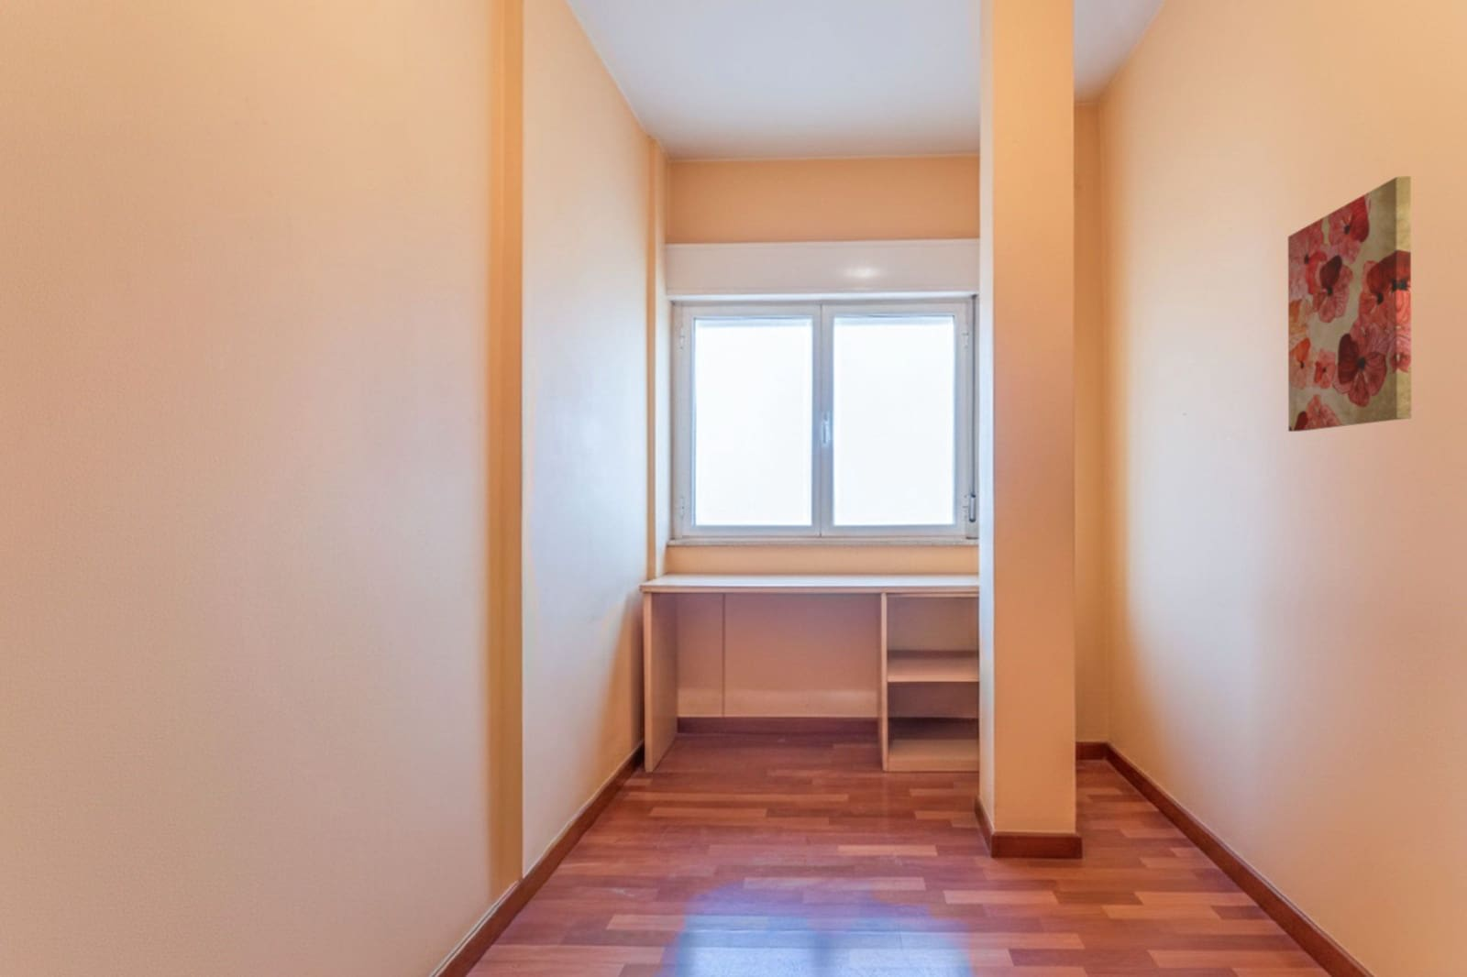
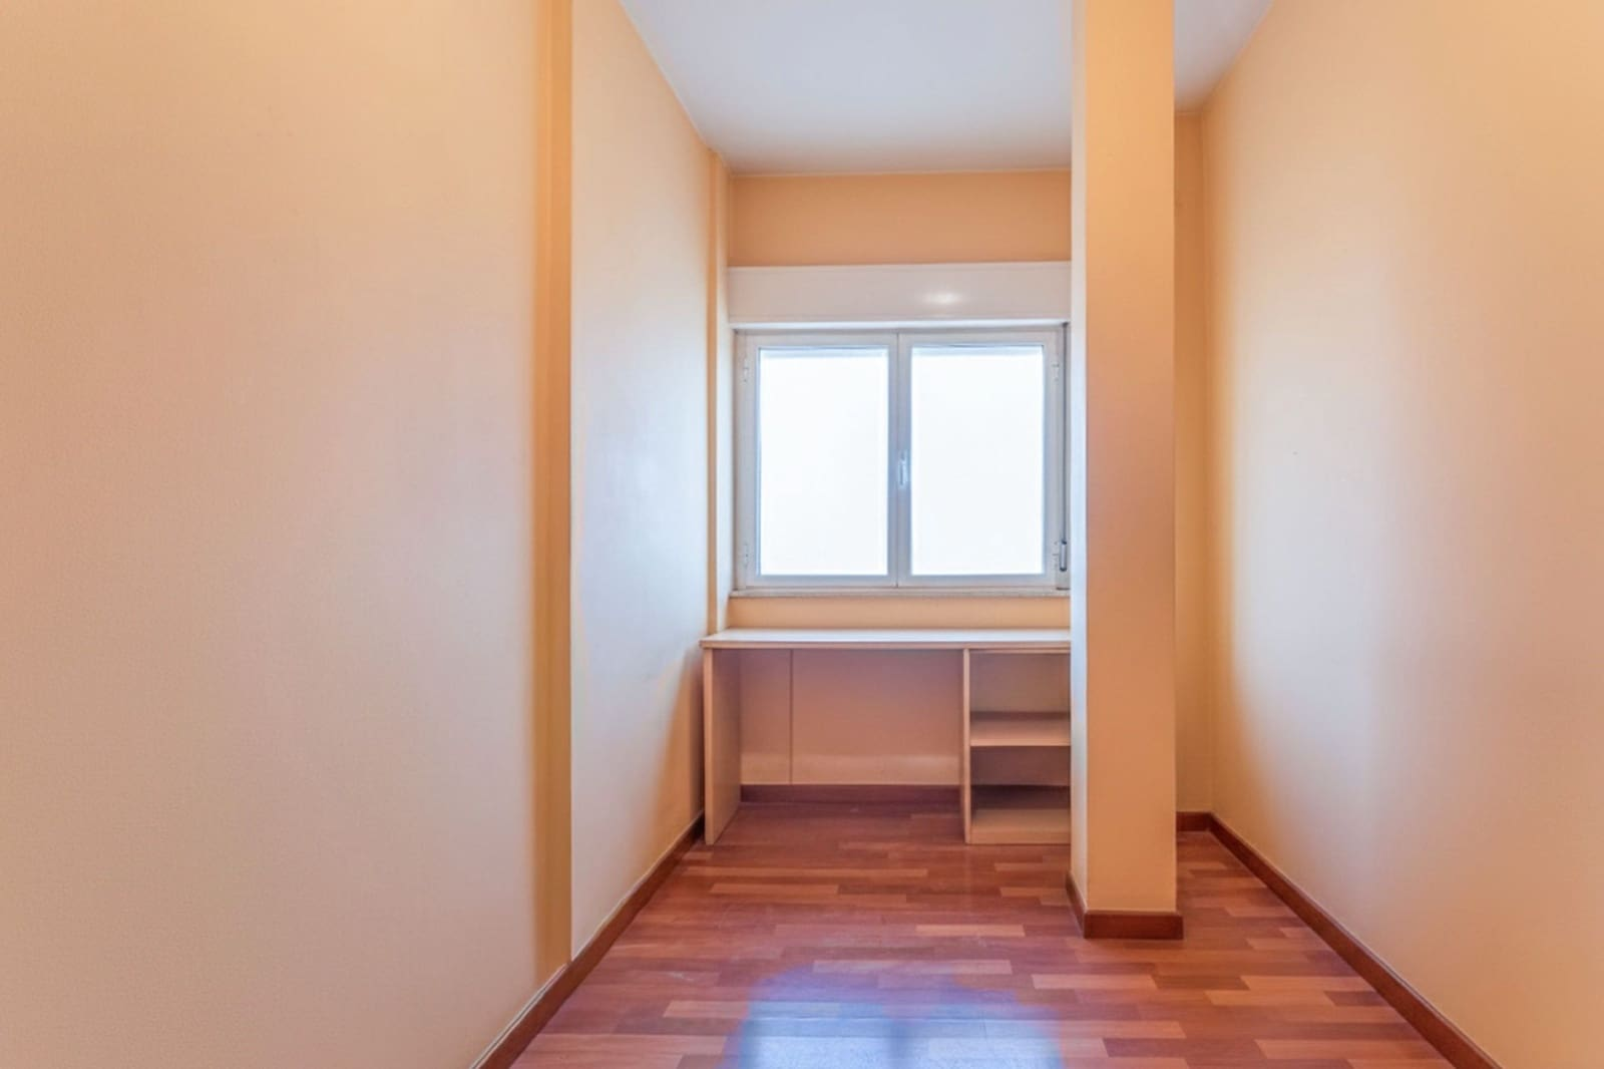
- wall art (1343, 317)
